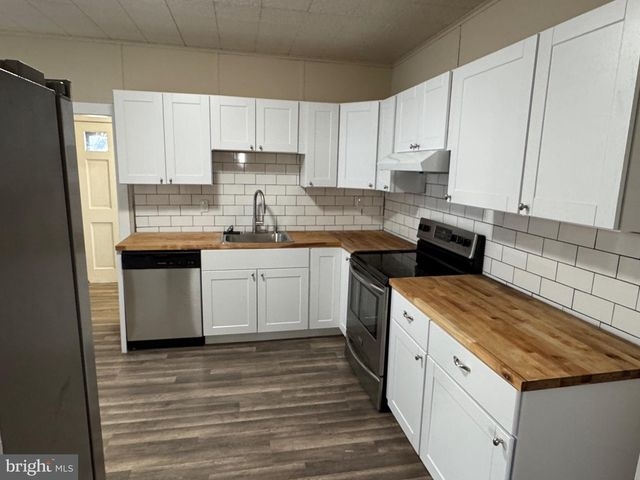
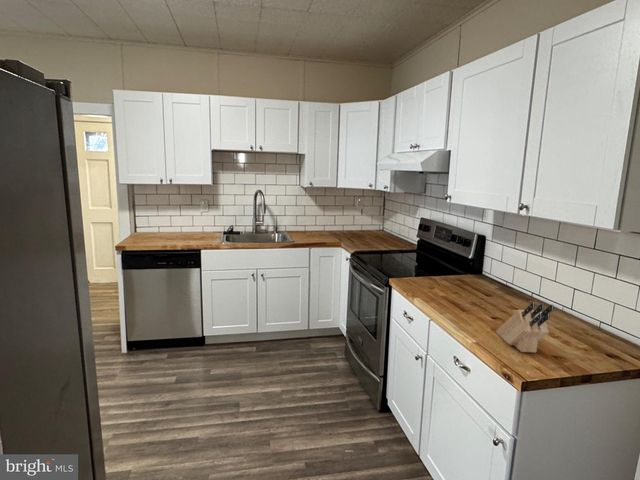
+ knife block (524, 320)
